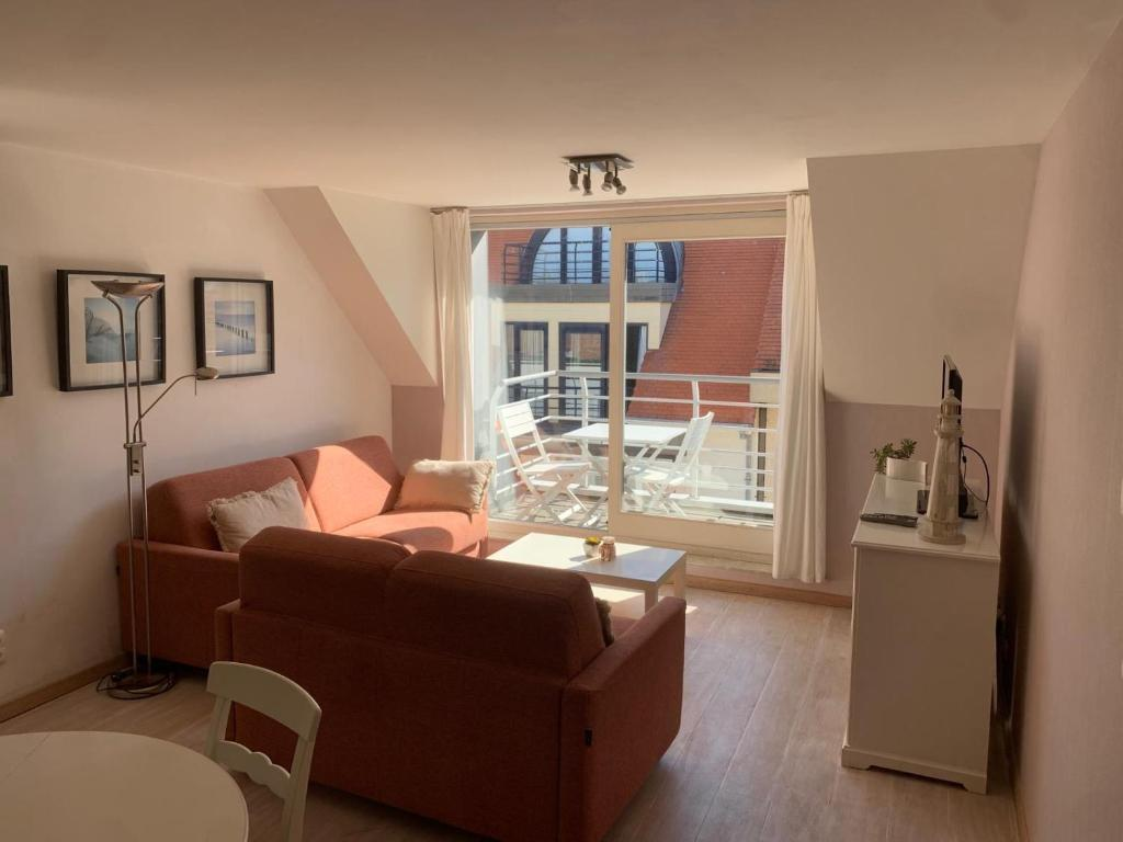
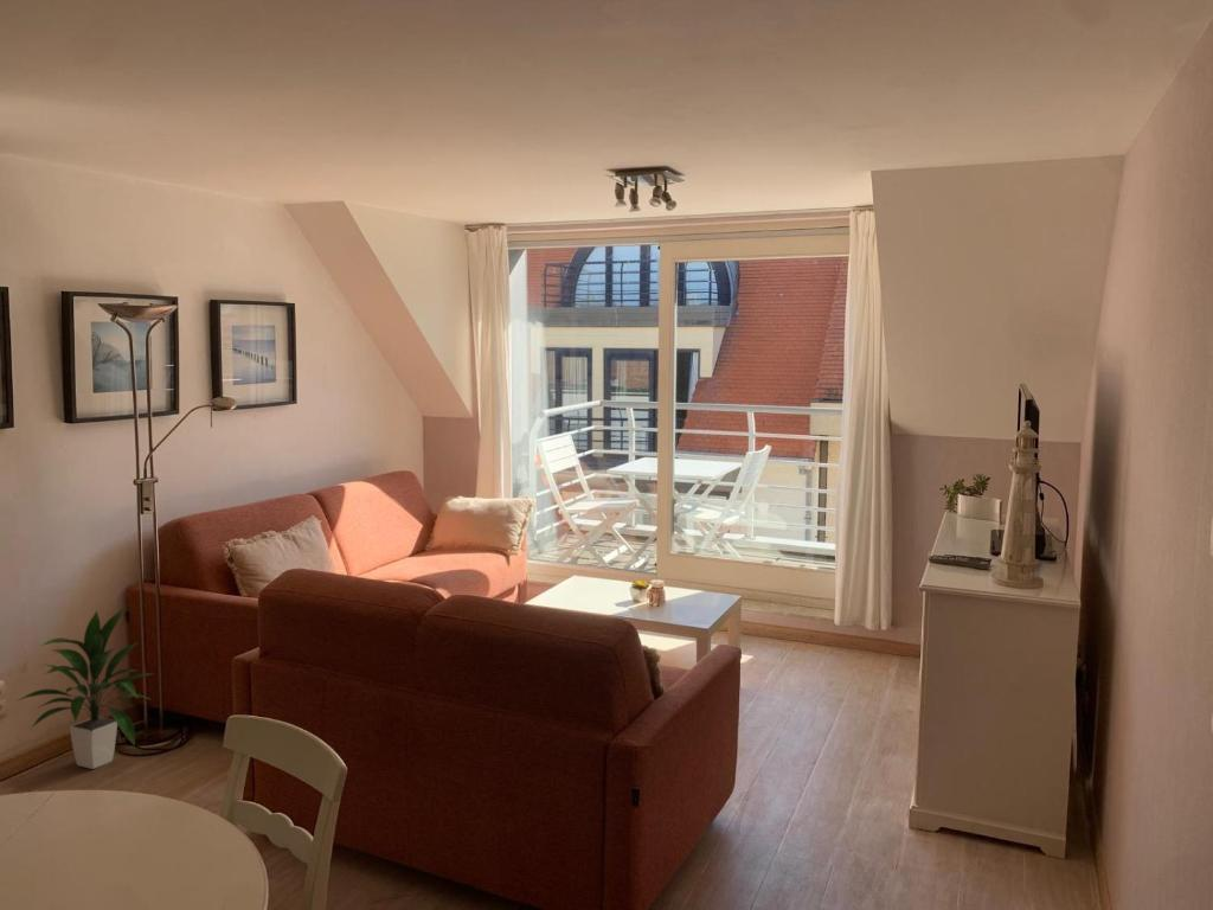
+ indoor plant (94, 690)
